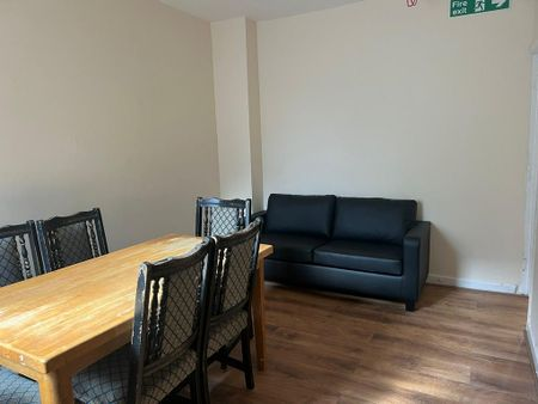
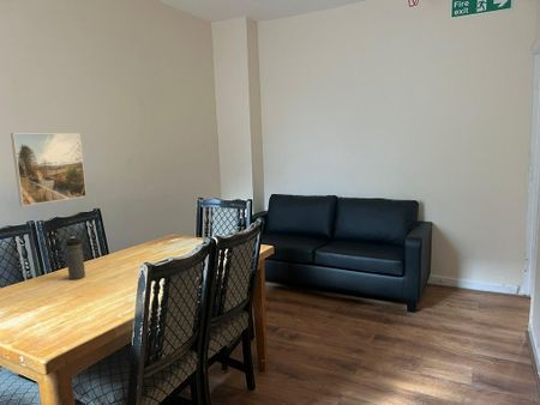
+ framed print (52, 167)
+ water bottle (74, 256)
